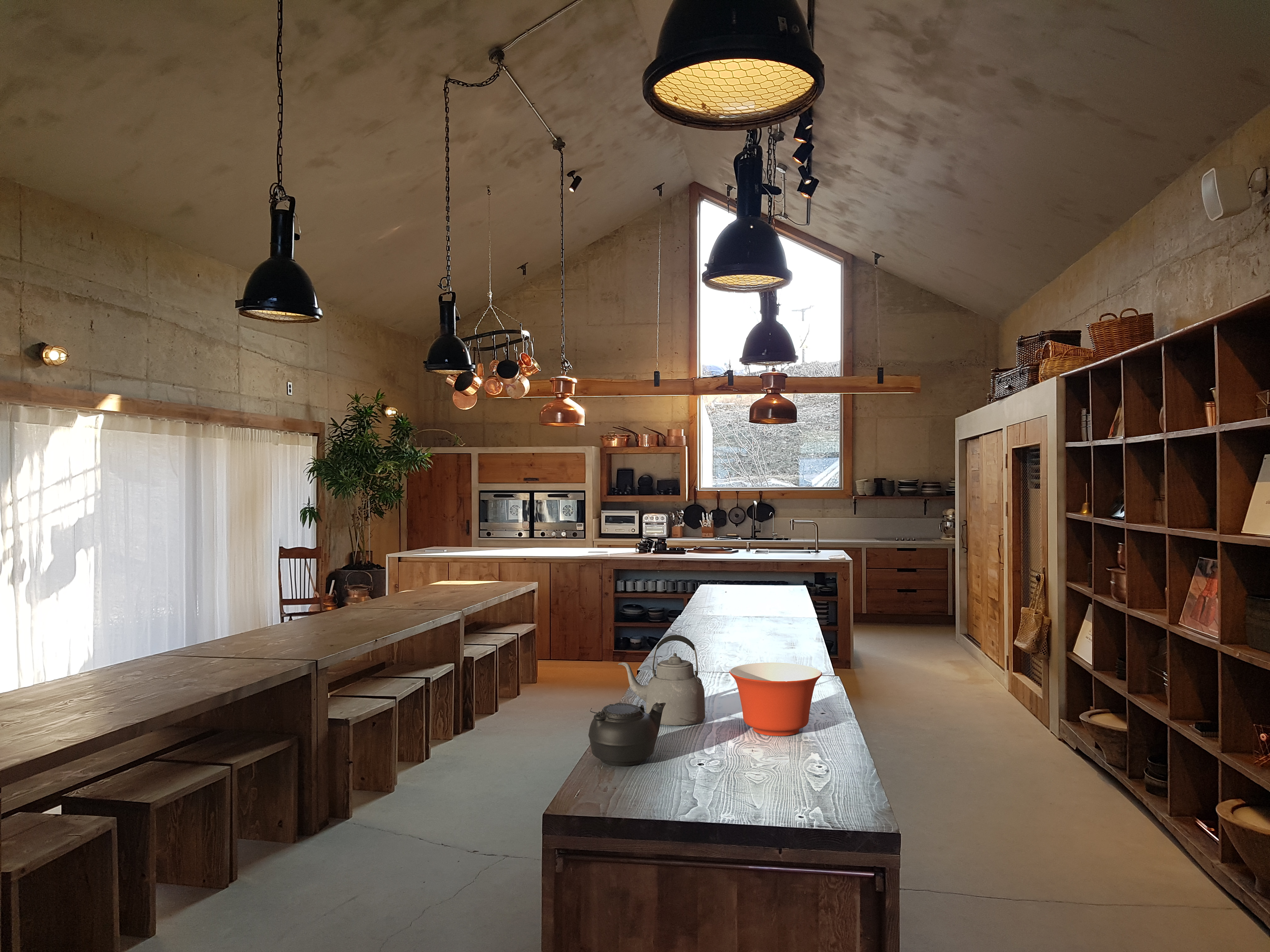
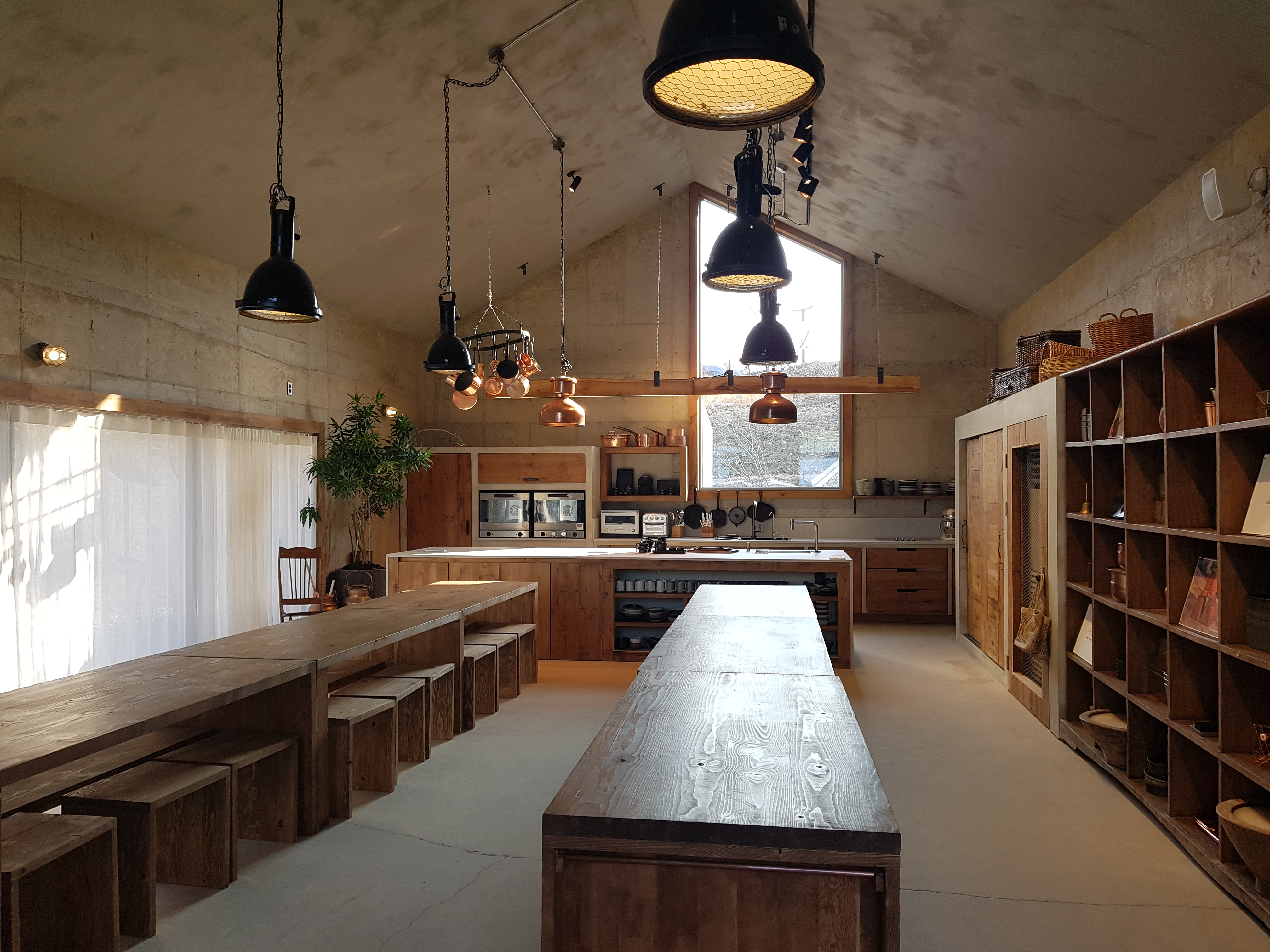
- kettle (661, 677)
- teapot (629, 733)
- mixing bowl (775, 700)
